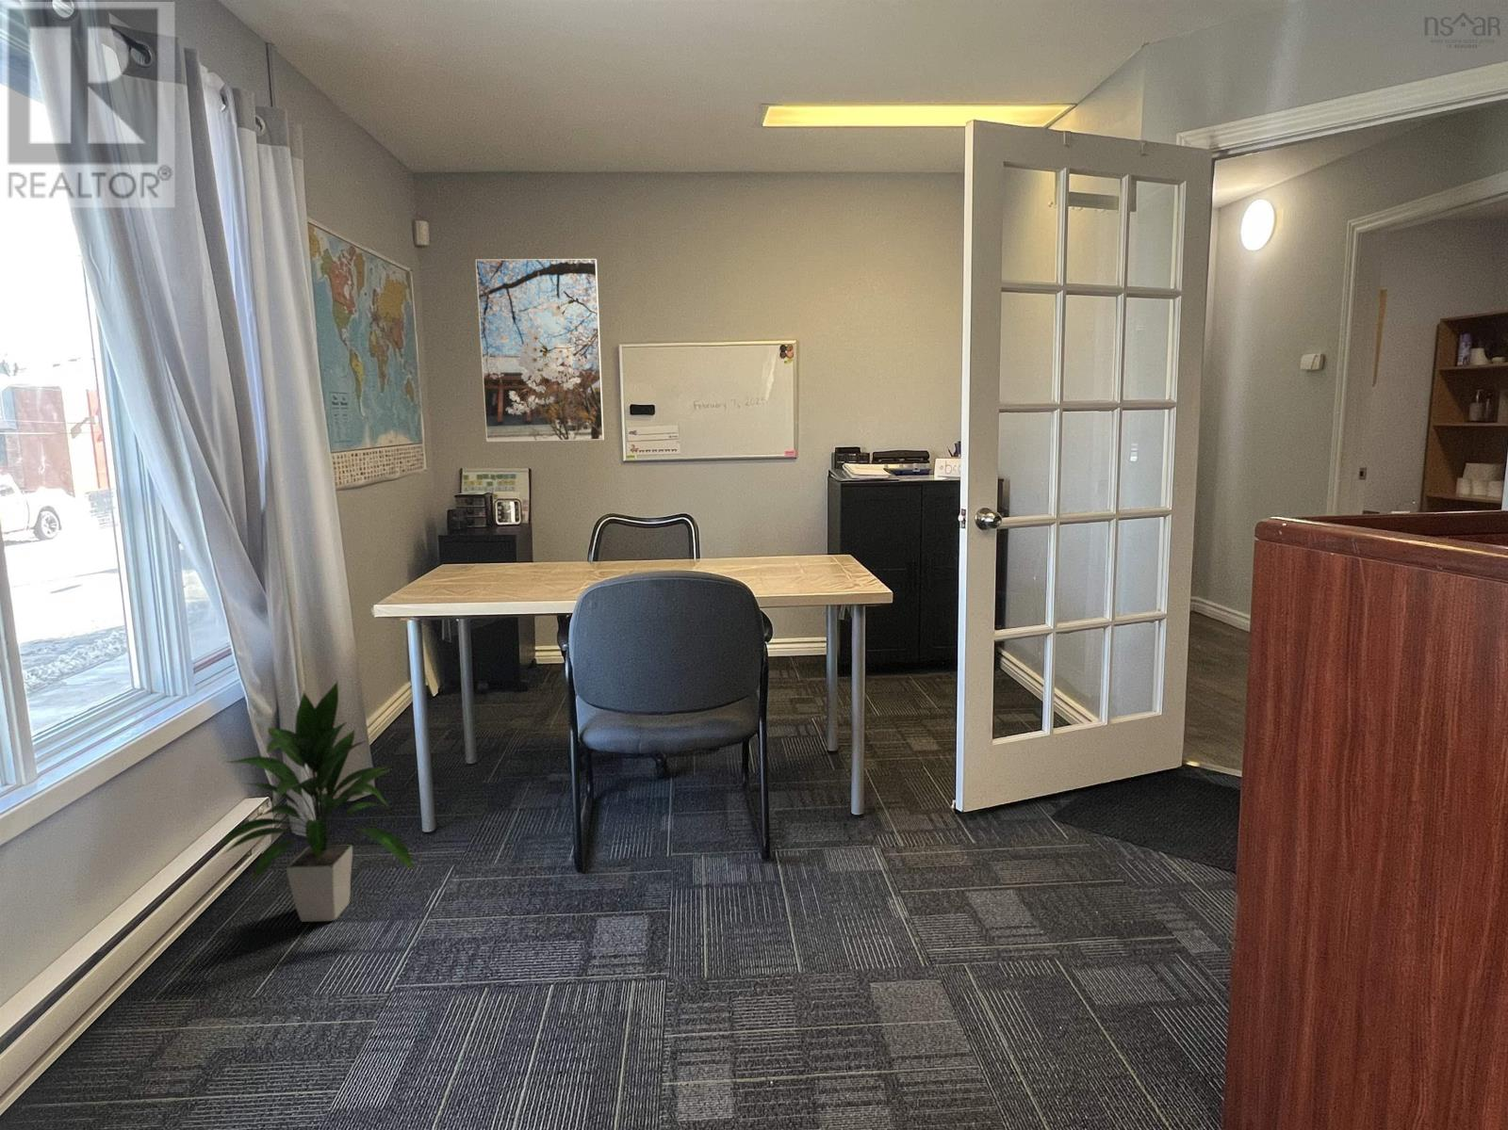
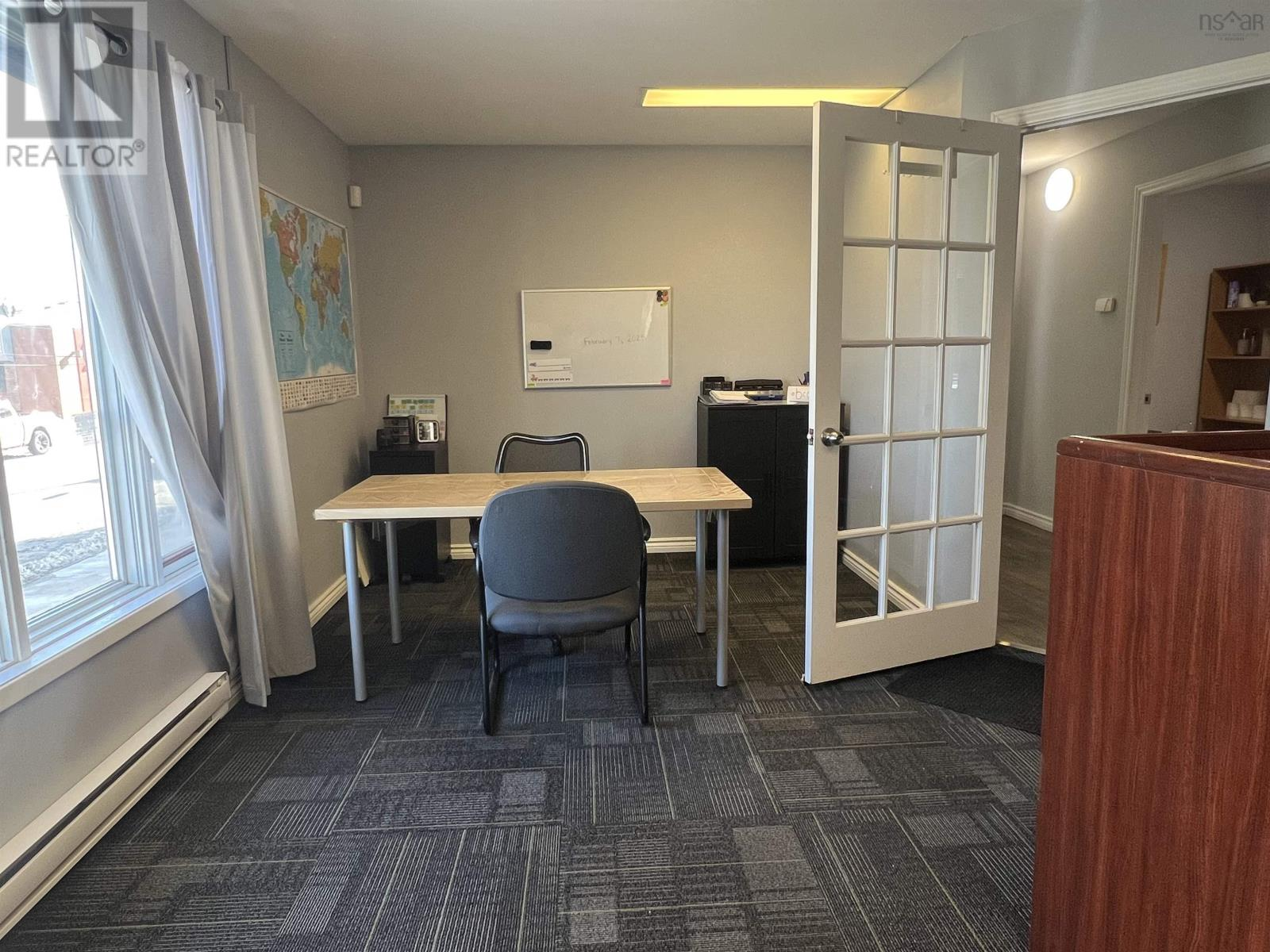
- indoor plant (321, 807)
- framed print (541, 351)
